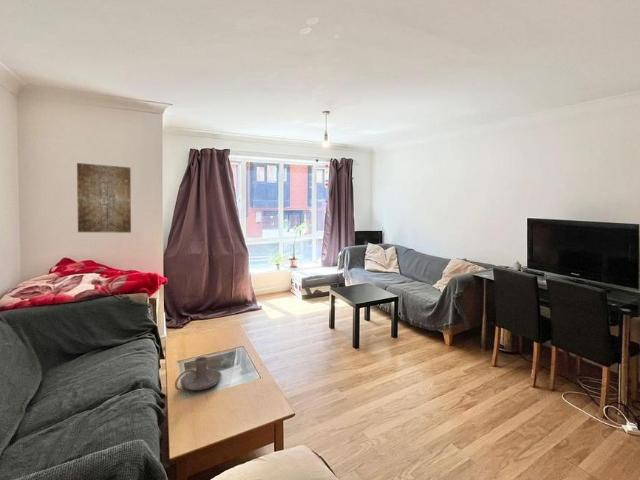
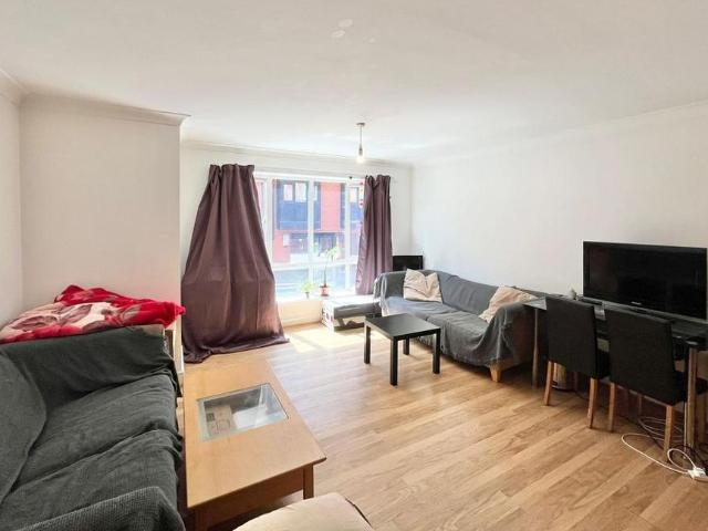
- candle holder (197, 373)
- wall art (105, 199)
